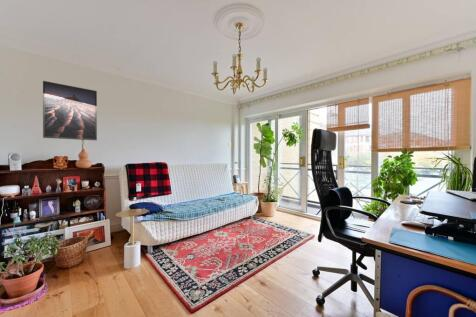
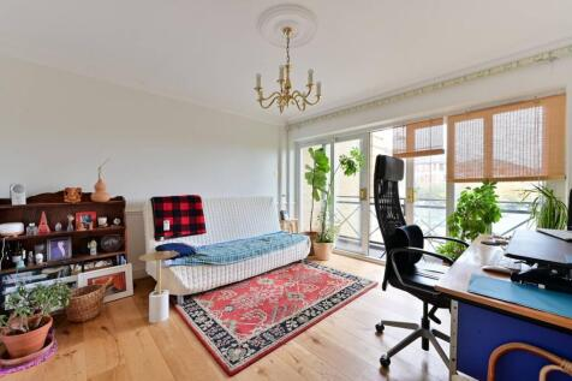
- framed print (71, 112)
